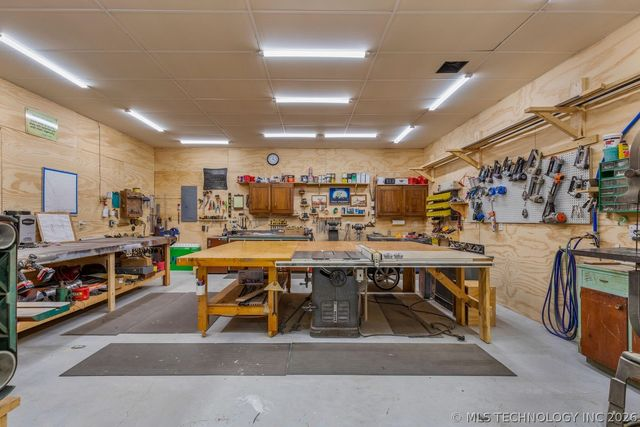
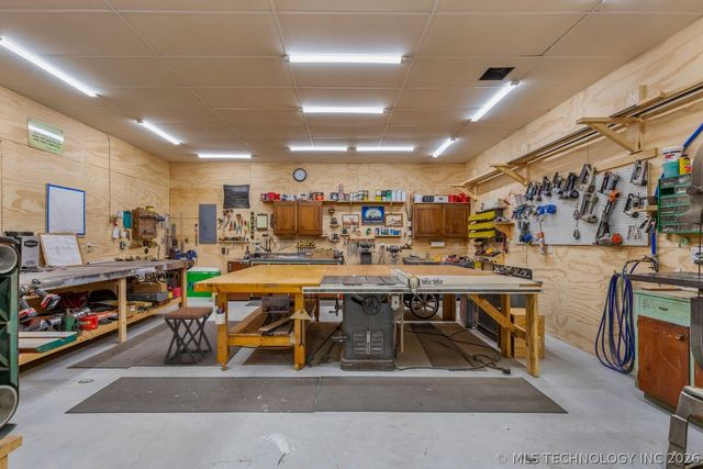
+ stool (189, 334)
